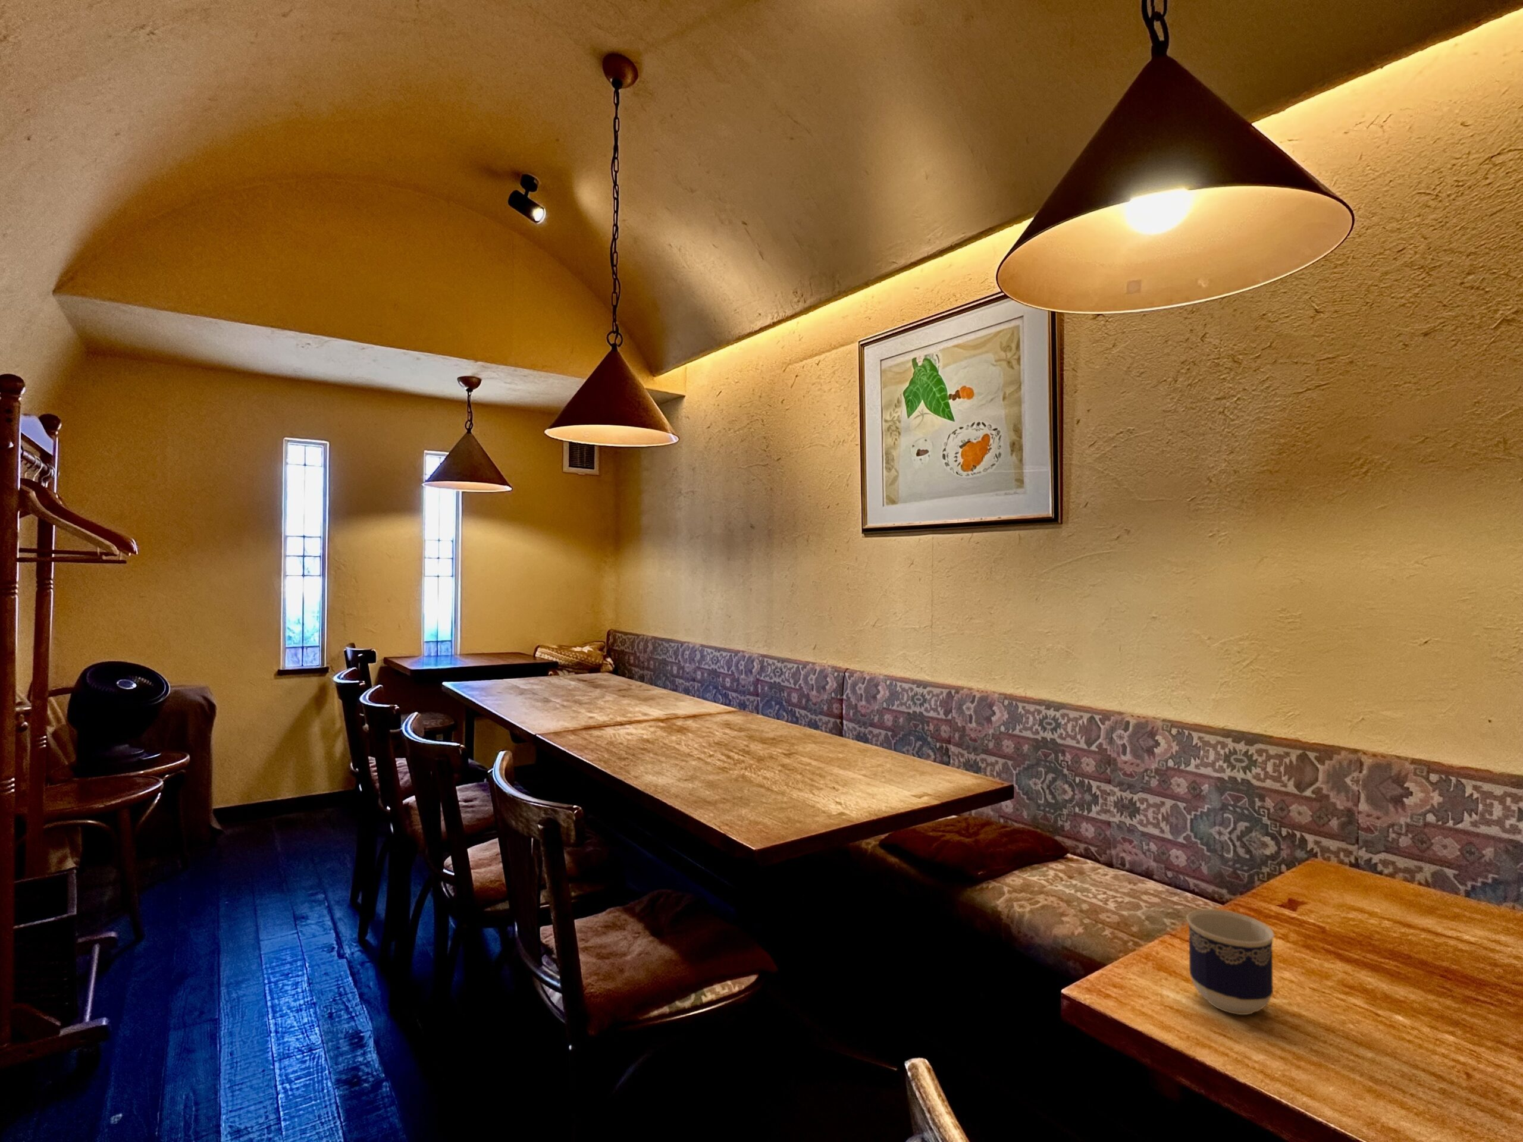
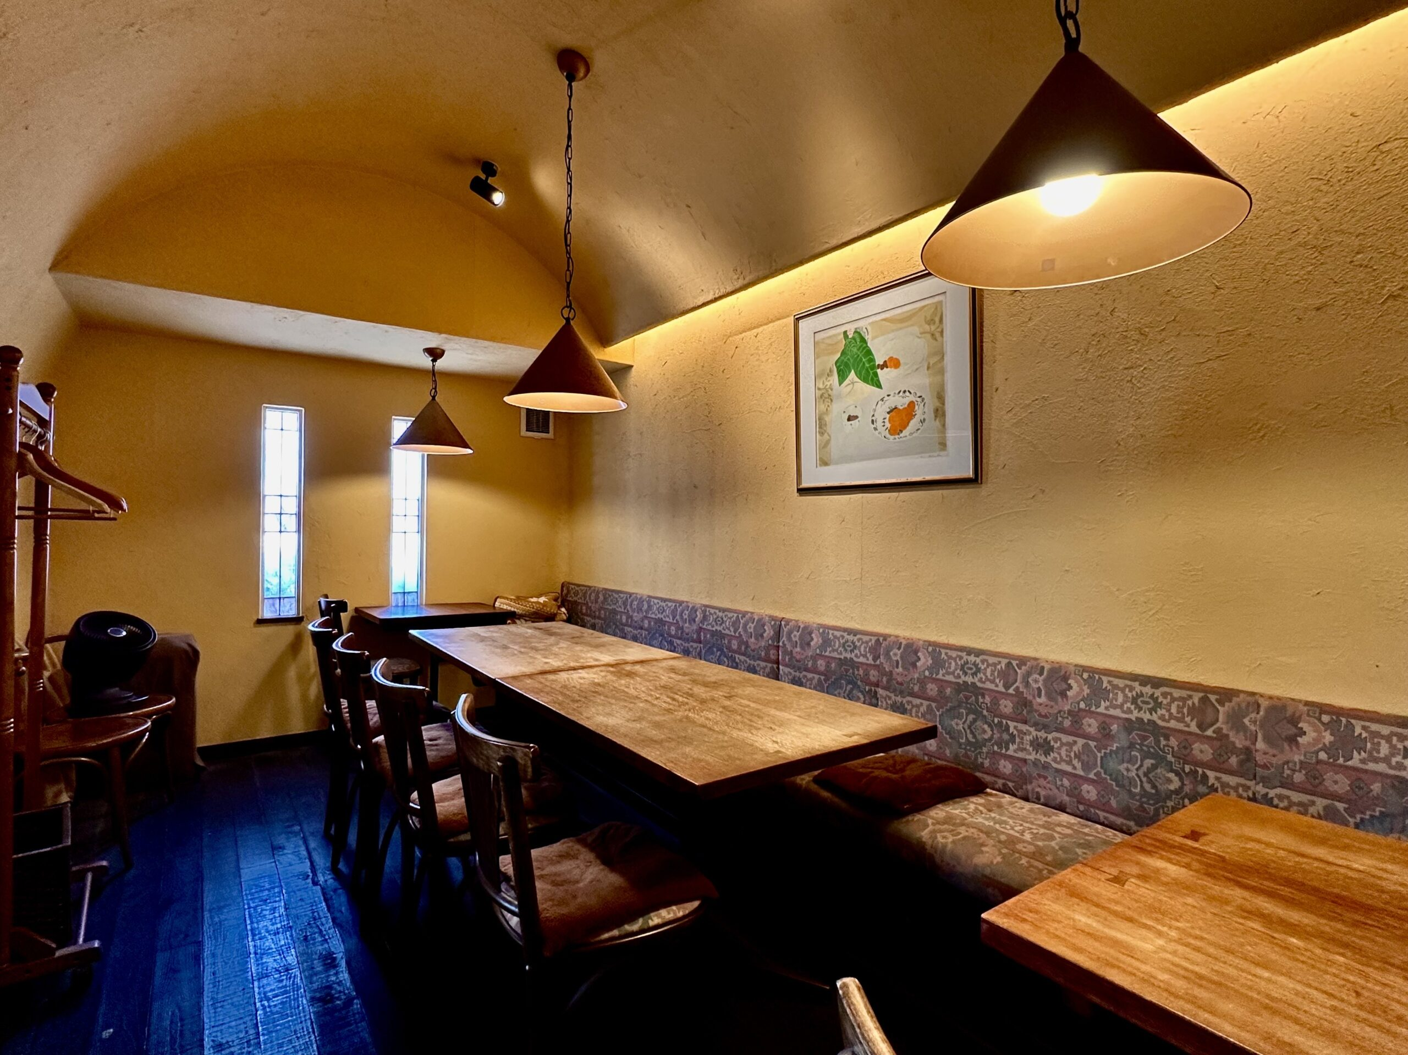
- cup (1234, 960)
